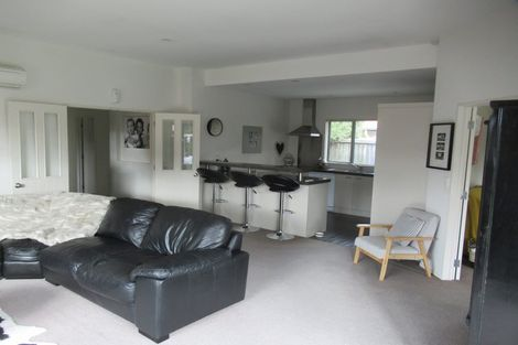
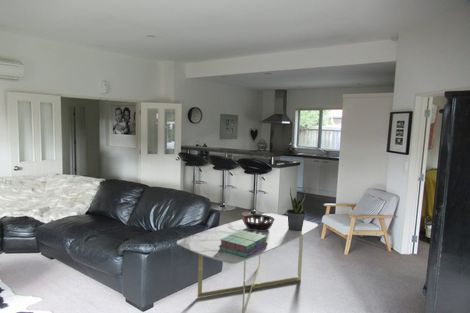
+ stack of books (243, 242)
+ potted plant (296, 207)
+ decorative bowl (258, 223)
+ coffee table (252, 257)
